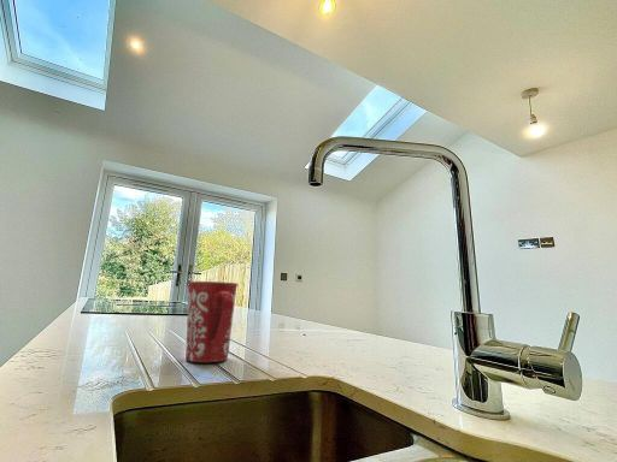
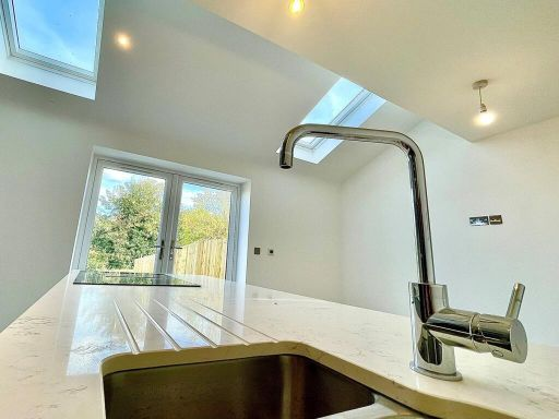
- mug (212, 320)
